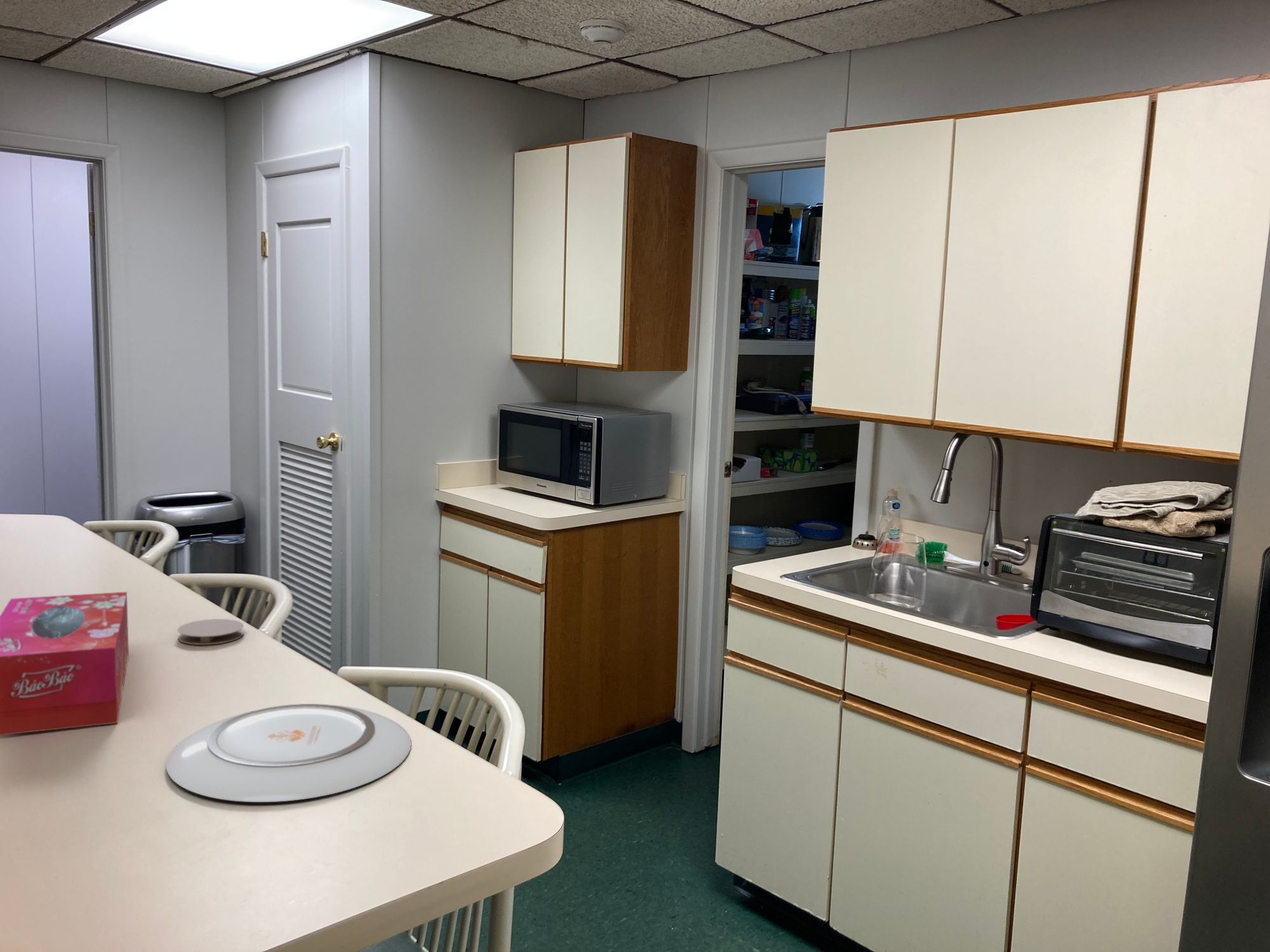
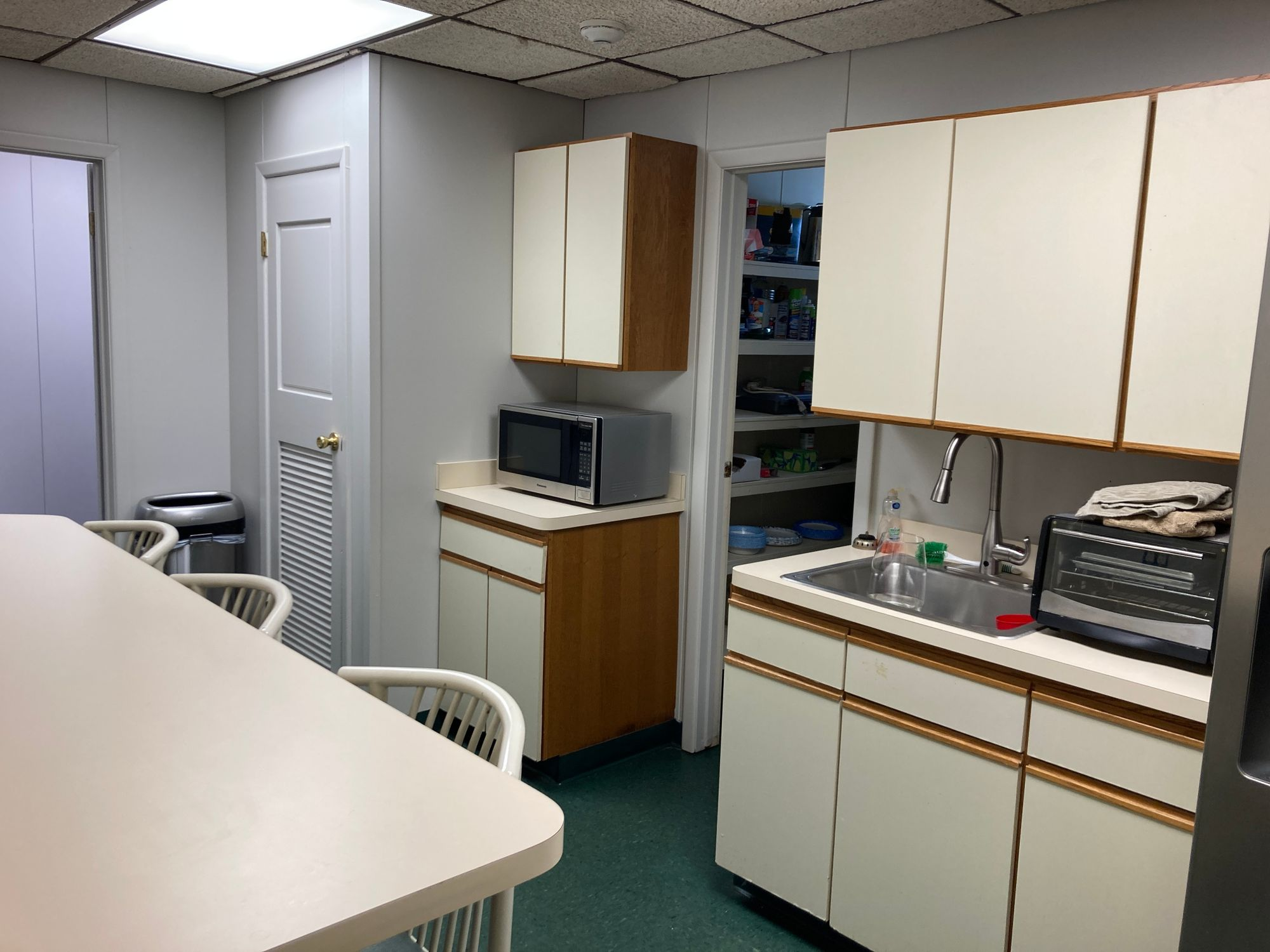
- tissue box (60, 656)
- plate (293, 741)
- coaster (211, 631)
